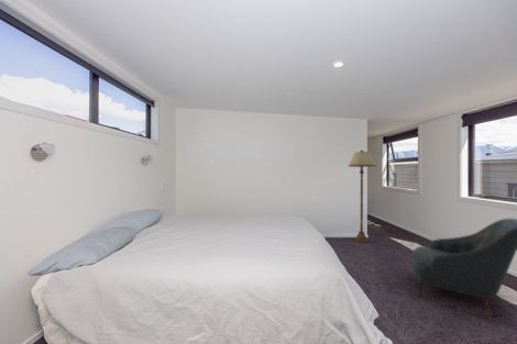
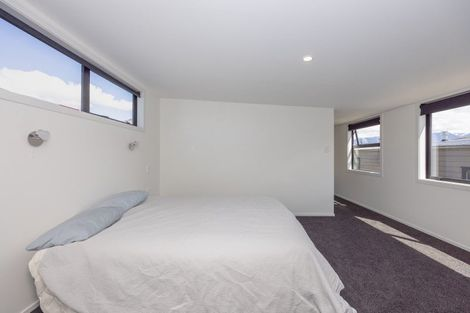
- armchair (460, 255)
- floor lamp (361, 195)
